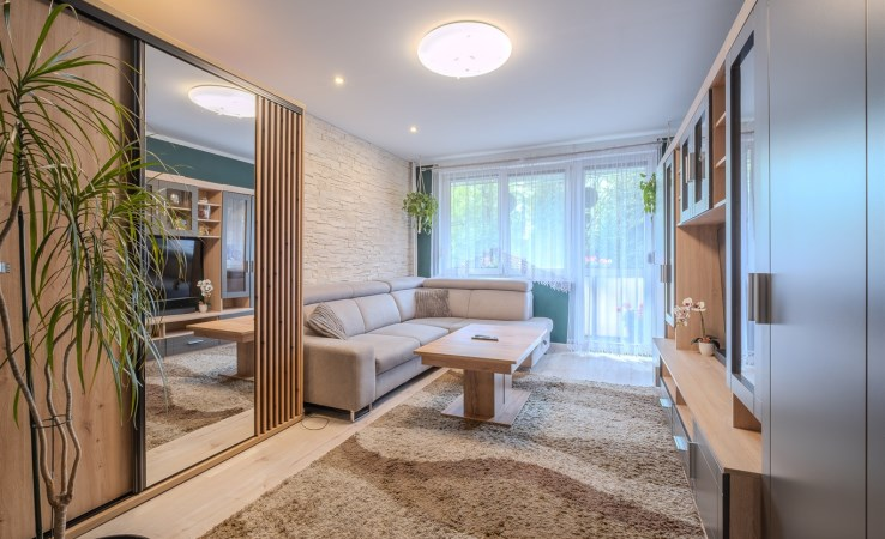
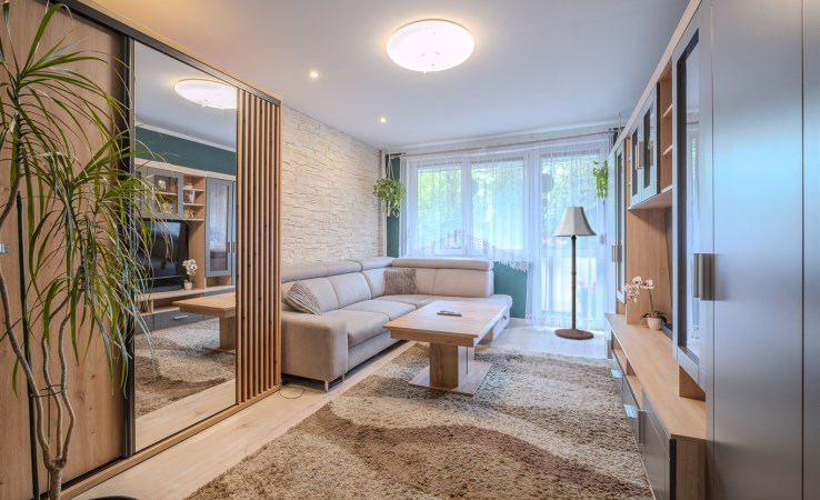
+ floor lamp (573, 271)
